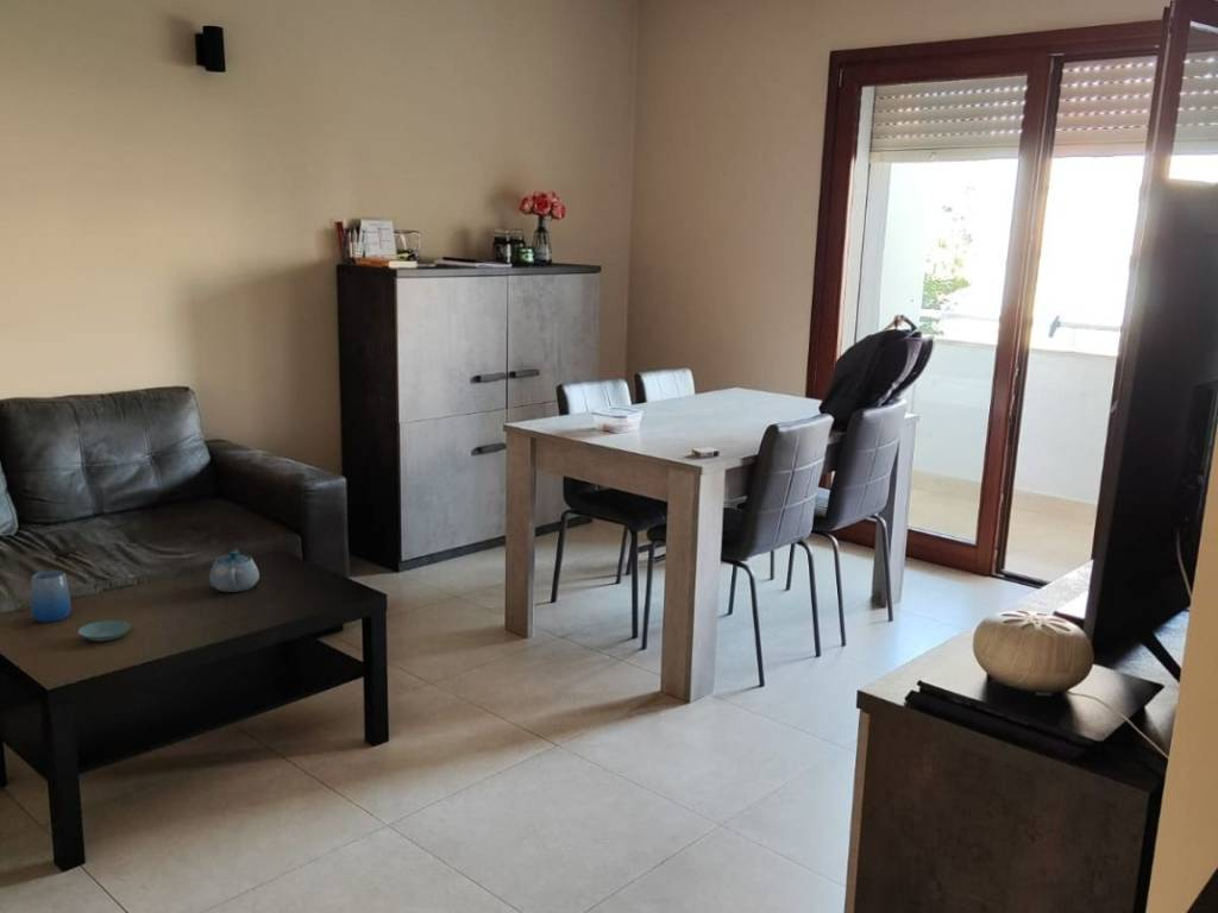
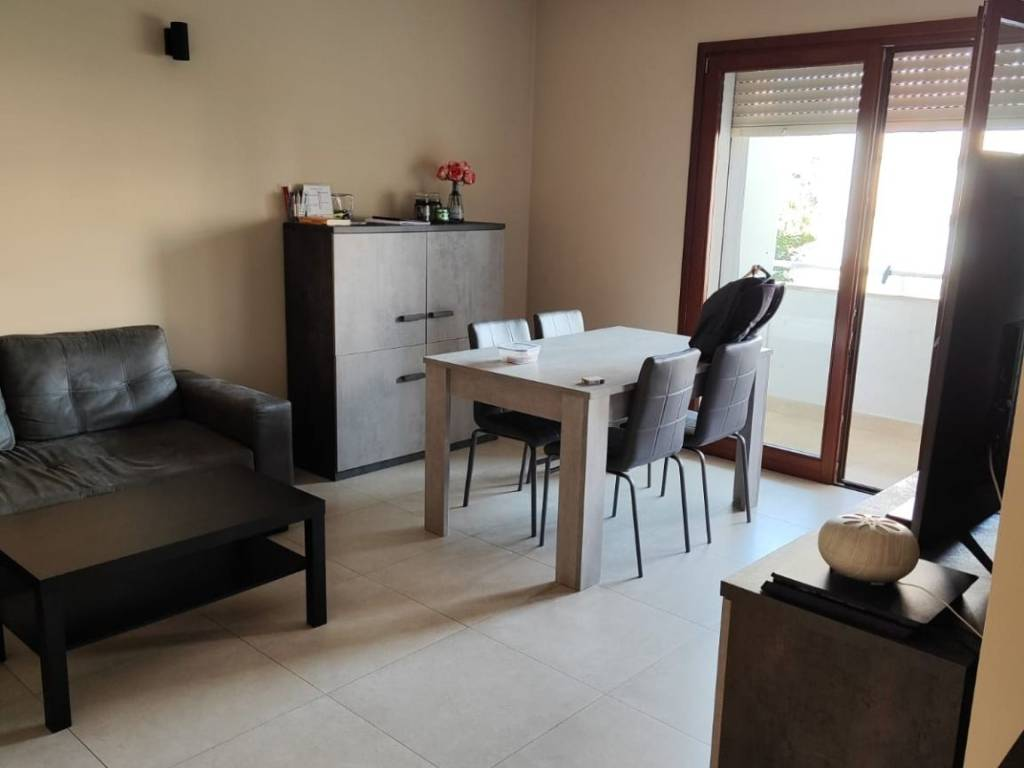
- saucer (105, 632)
- chinaware (233, 568)
- cup (50, 596)
